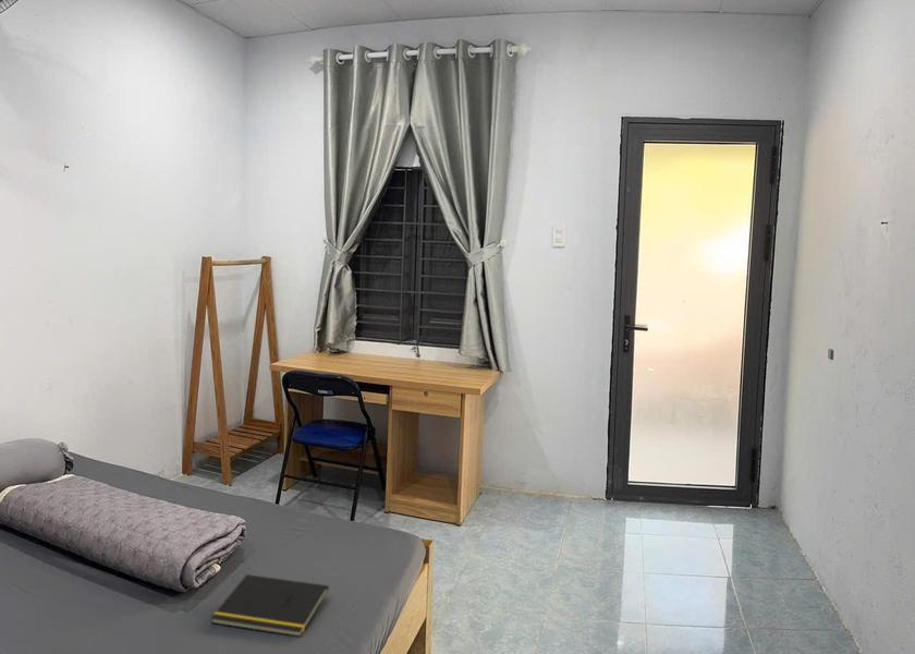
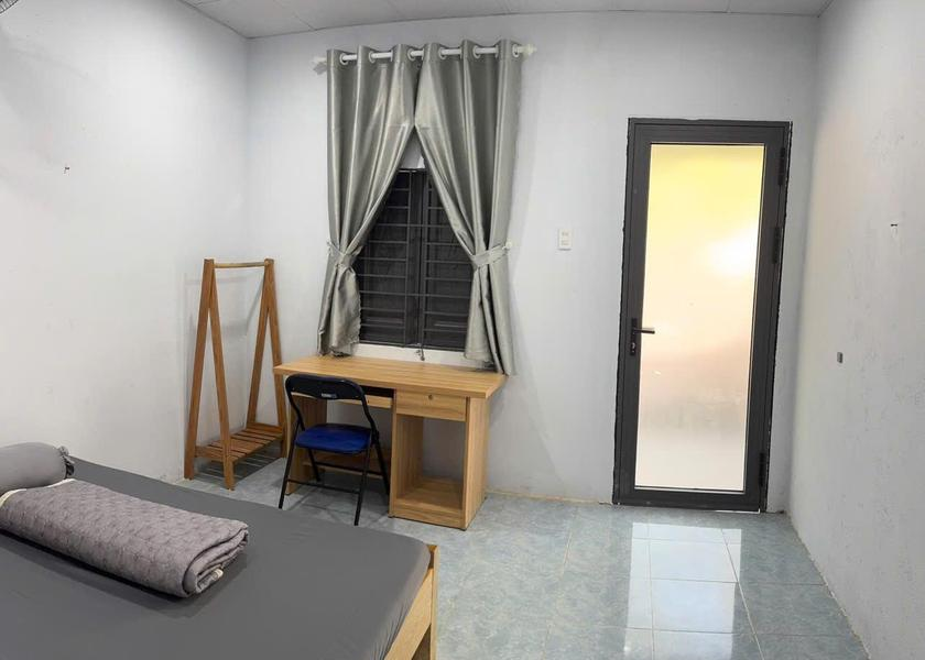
- notepad (271, 603)
